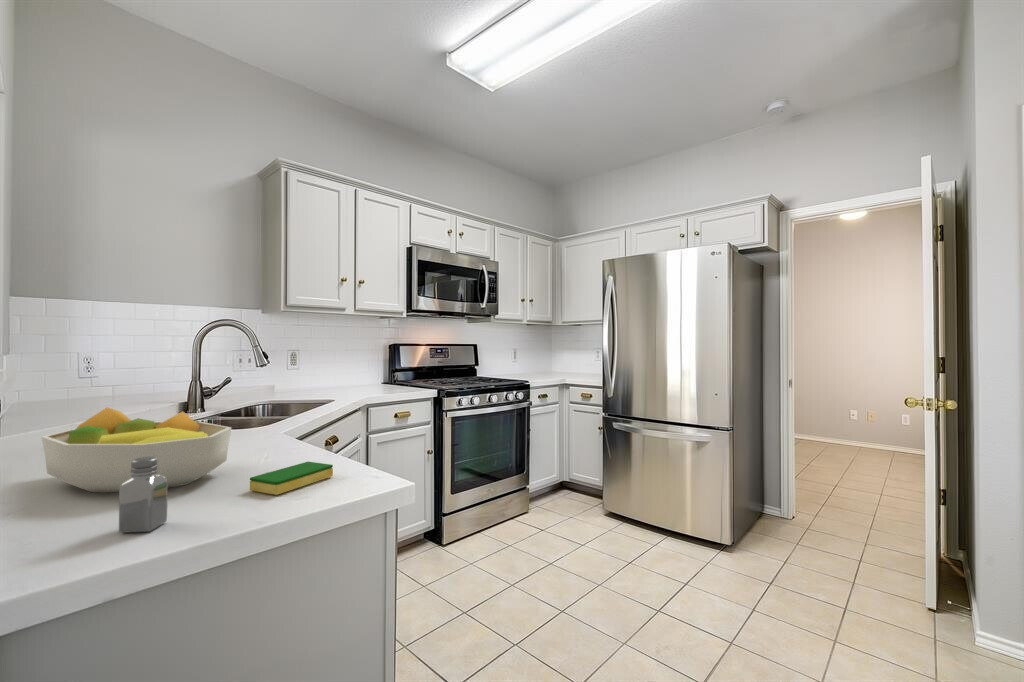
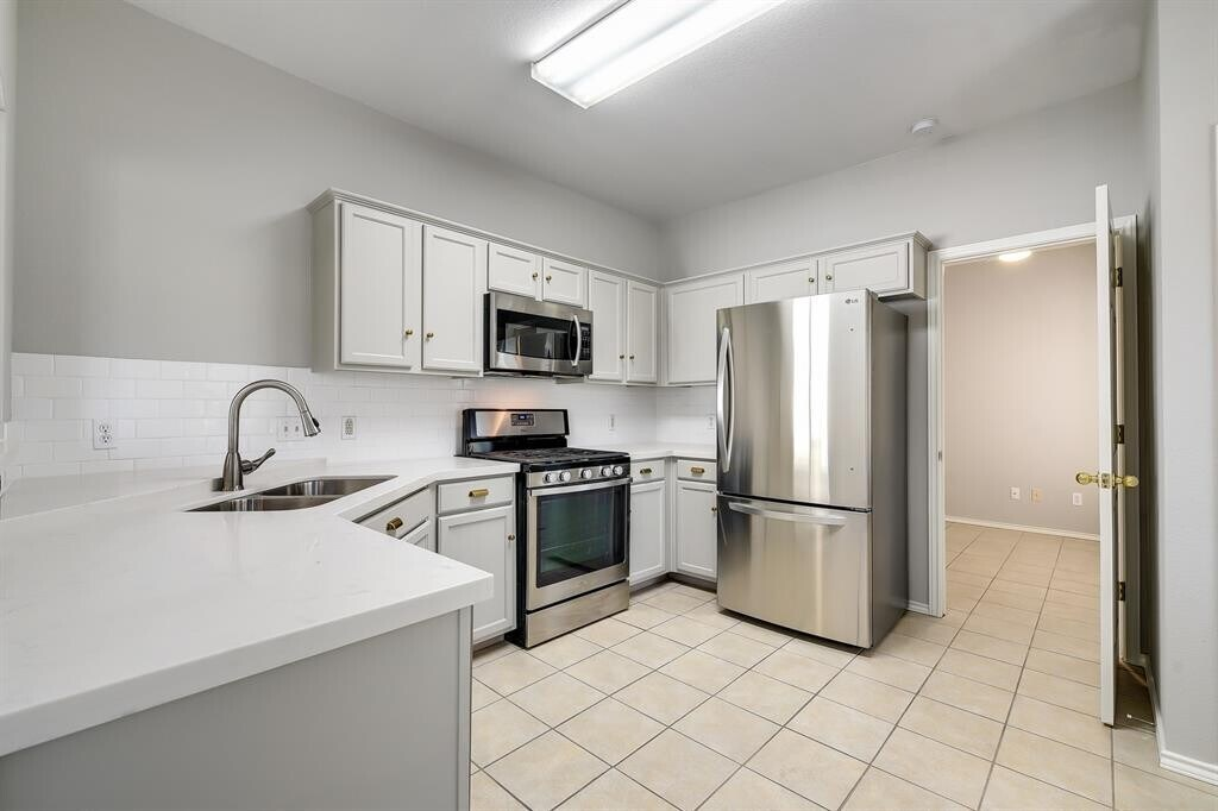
- dish sponge (293, 476)
- saltshaker (144, 492)
- fruit bowl (142, 444)
